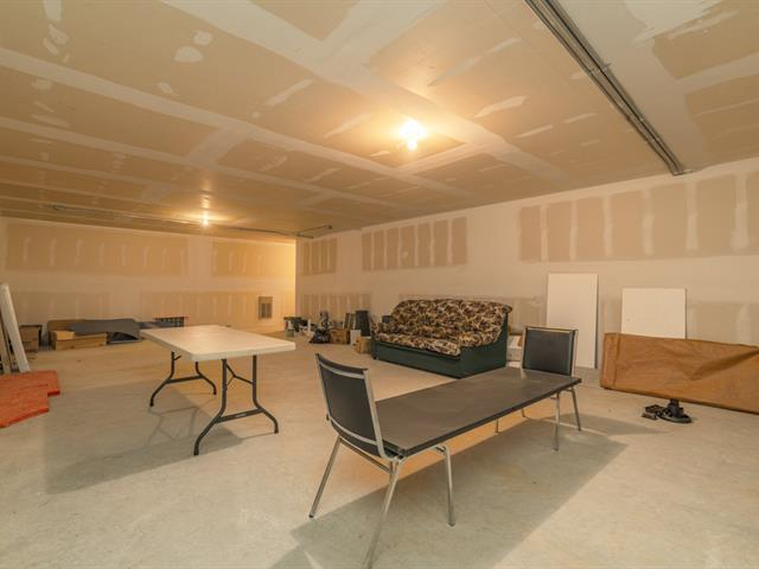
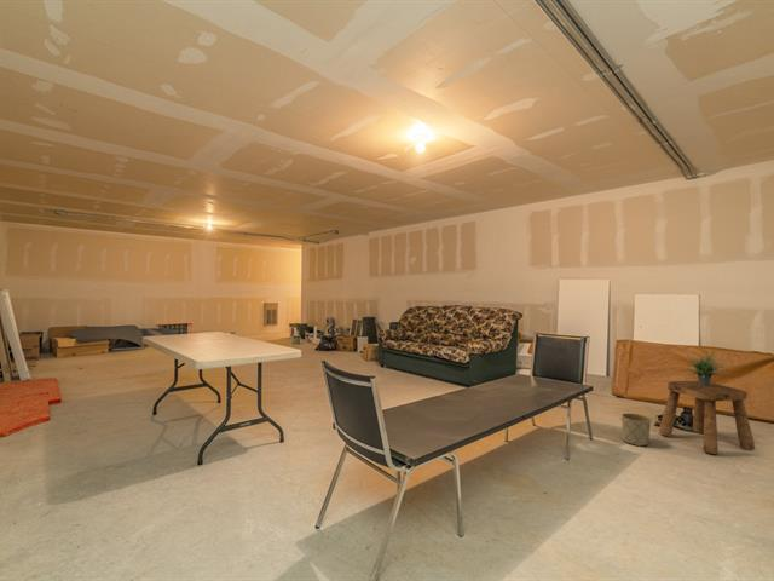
+ stool (704, 414)
+ planter (635, 430)
+ potted plant (703, 366)
